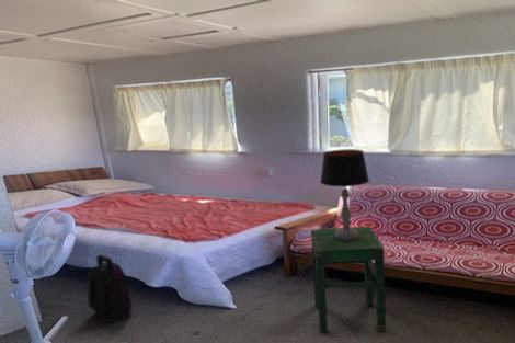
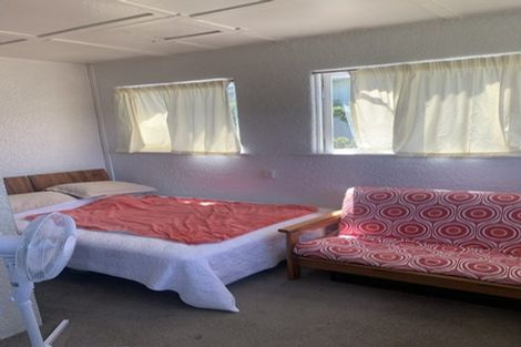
- table lamp (344, 195)
- backpack (106, 286)
- stool (348, 282)
